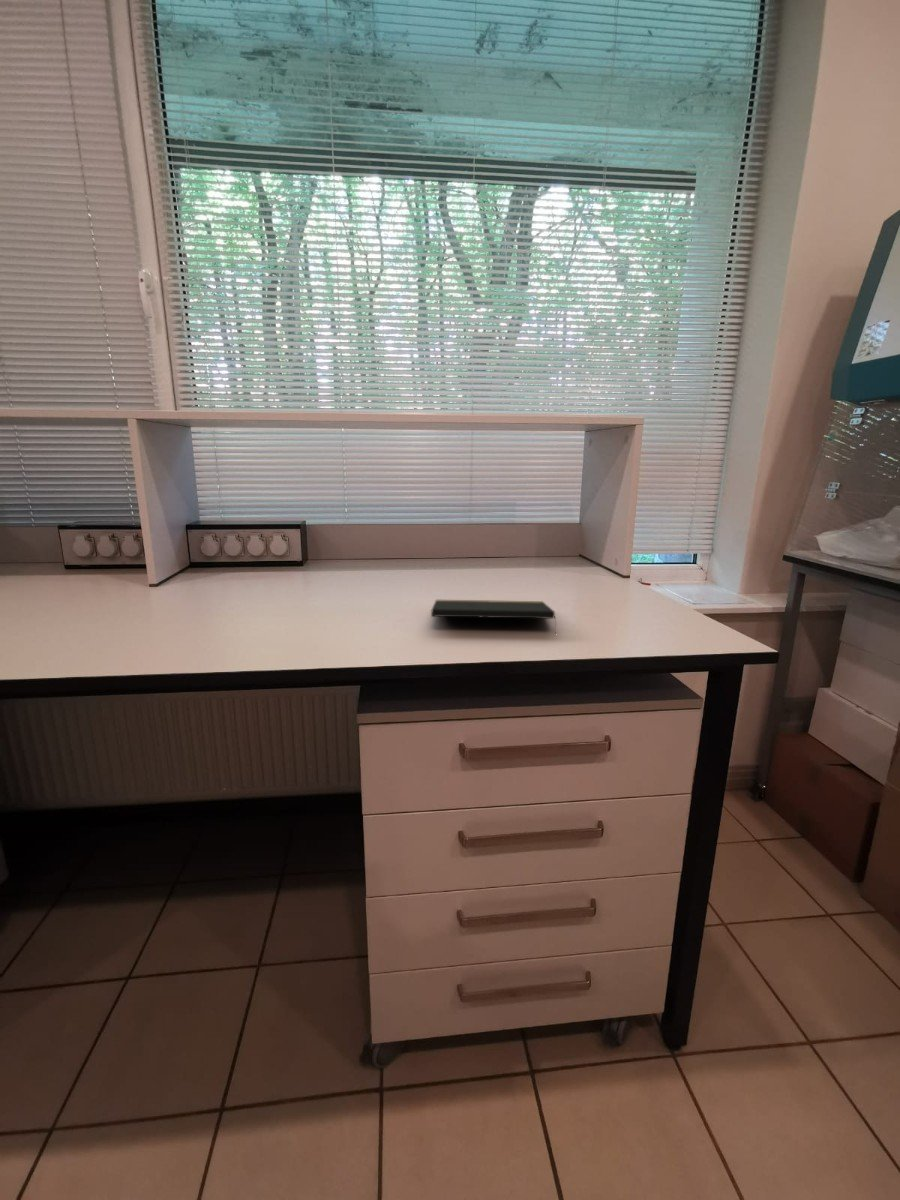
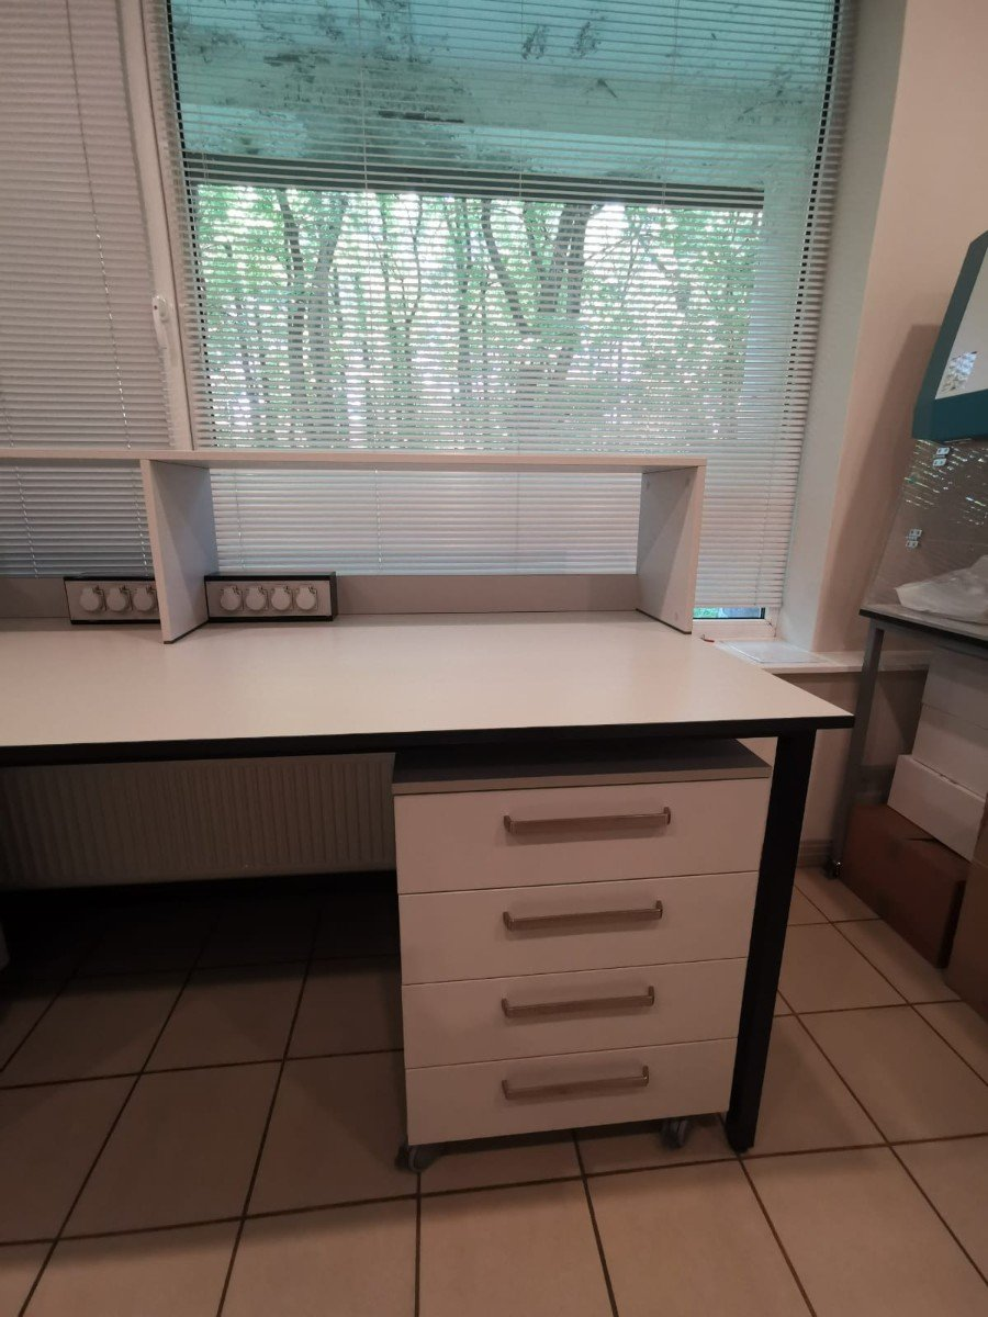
- notepad (490, 608)
